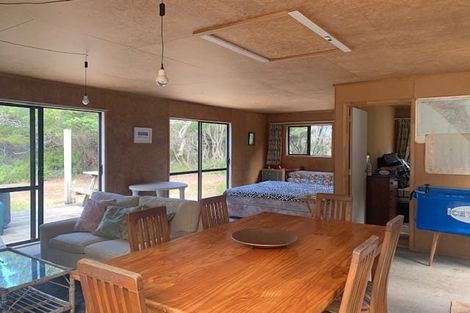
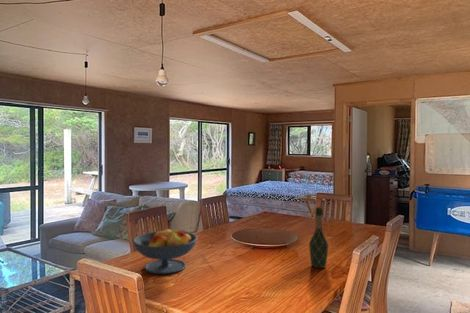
+ fruit bowl (165, 247)
+ wine bottle (318, 236)
